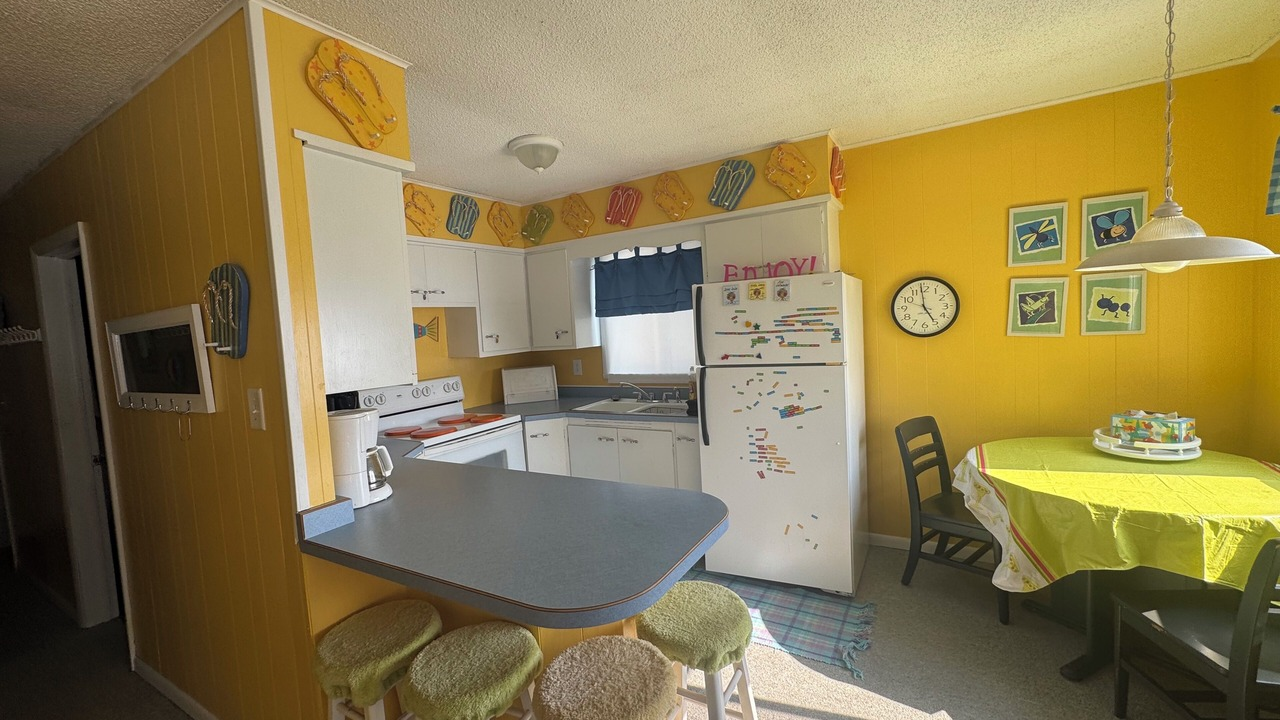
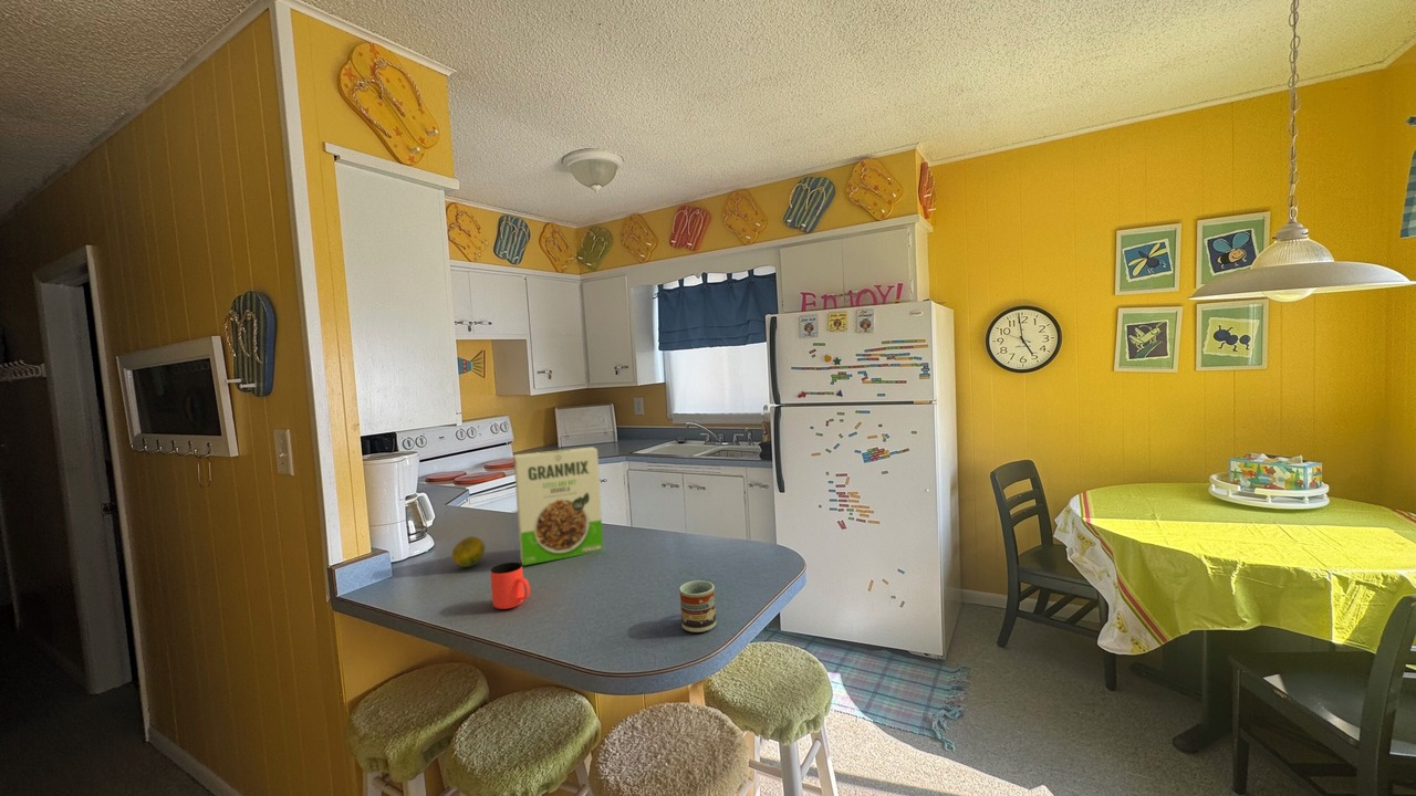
+ cup (512, 586)
+ cup (700, 603)
+ fruit (468, 552)
+ cereal box (559, 503)
